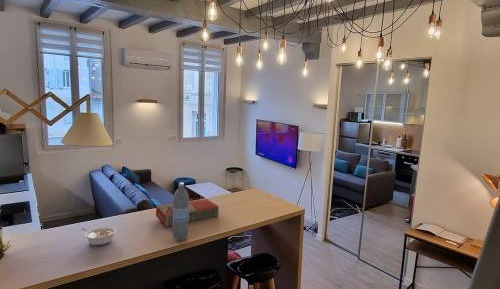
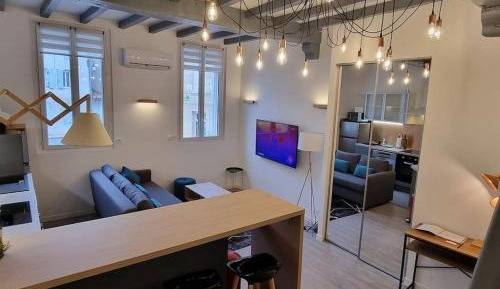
- macaroni box (189, 211)
- water bottle (180, 211)
- legume (99, 236)
